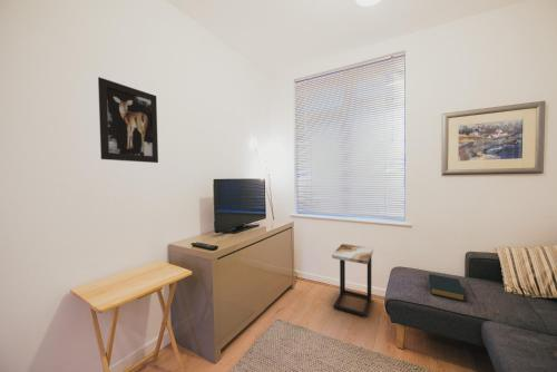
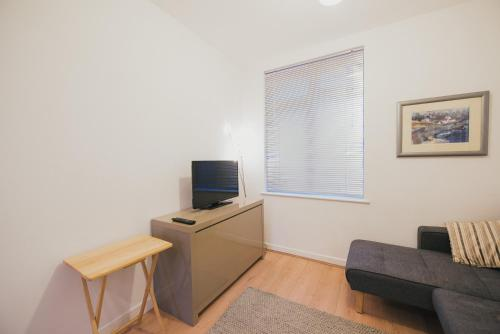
- side table (344, 276)
- wall art (130, 124)
- hardback book (444, 285)
